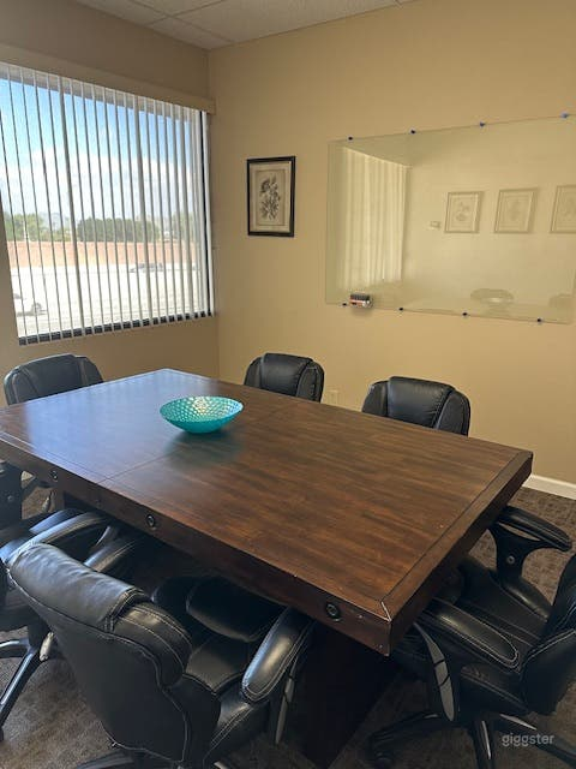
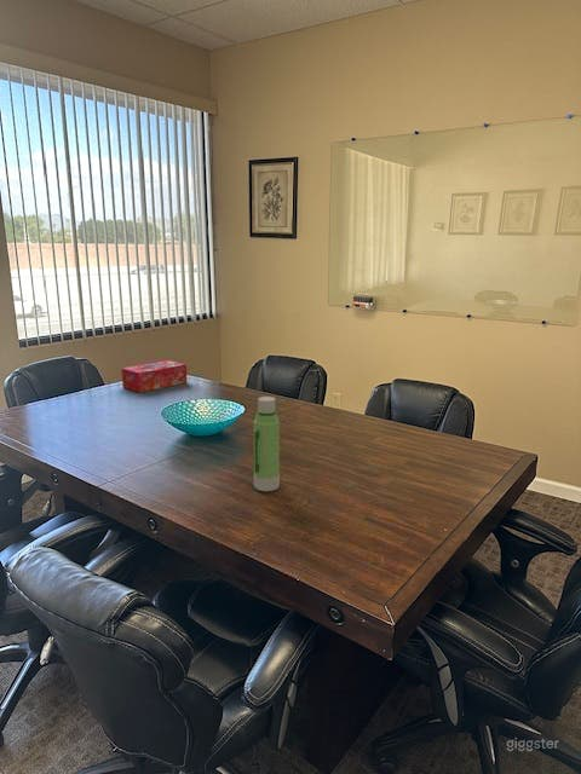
+ tissue box (155, 375)
+ water bottle (265, 443)
